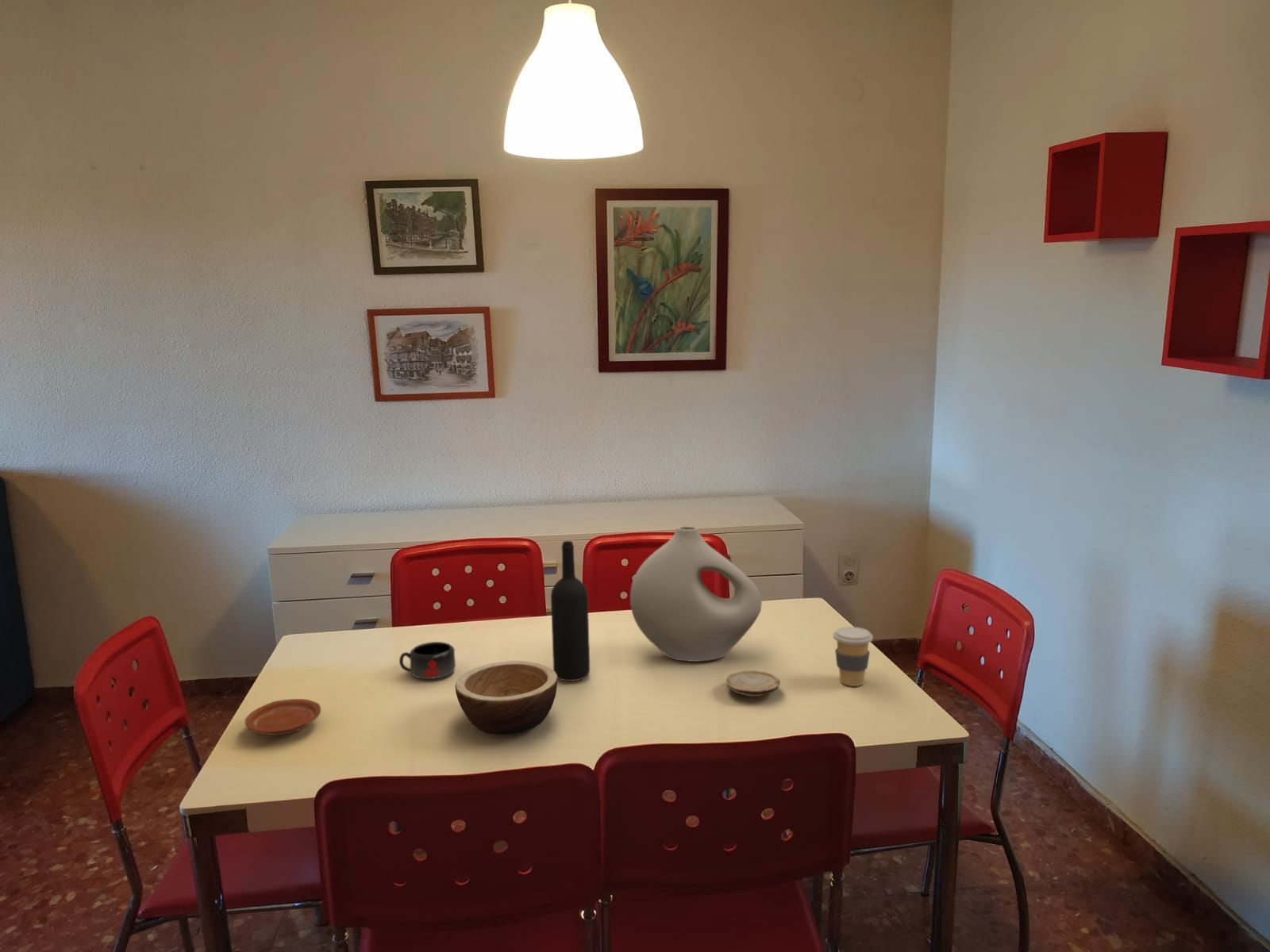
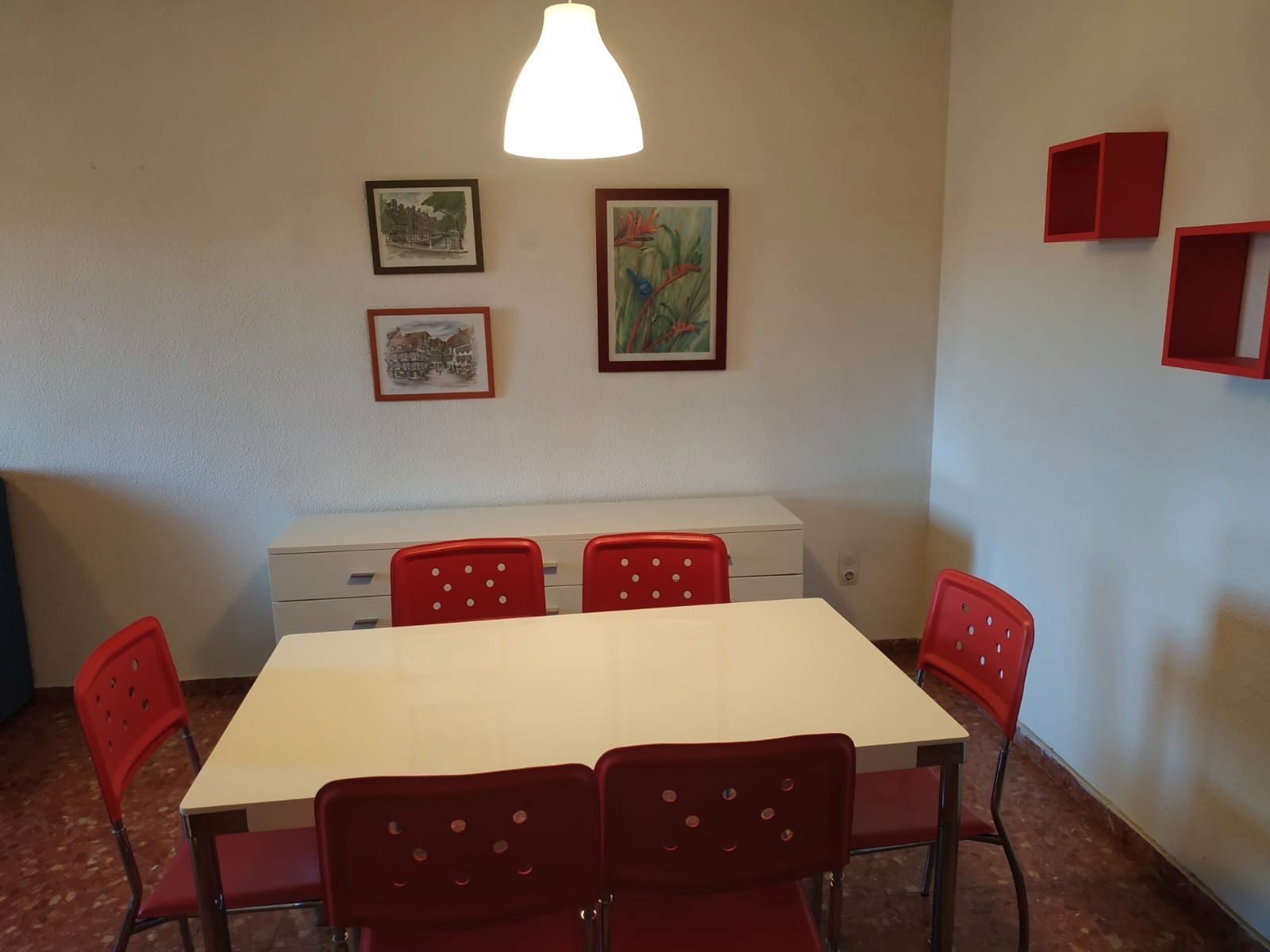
- wine bottle (569, 609)
- vase (695, 591)
- bowl (507, 700)
- wood slice (752, 685)
- coffee cup (852, 657)
- plate (283, 720)
- mug (427, 660)
